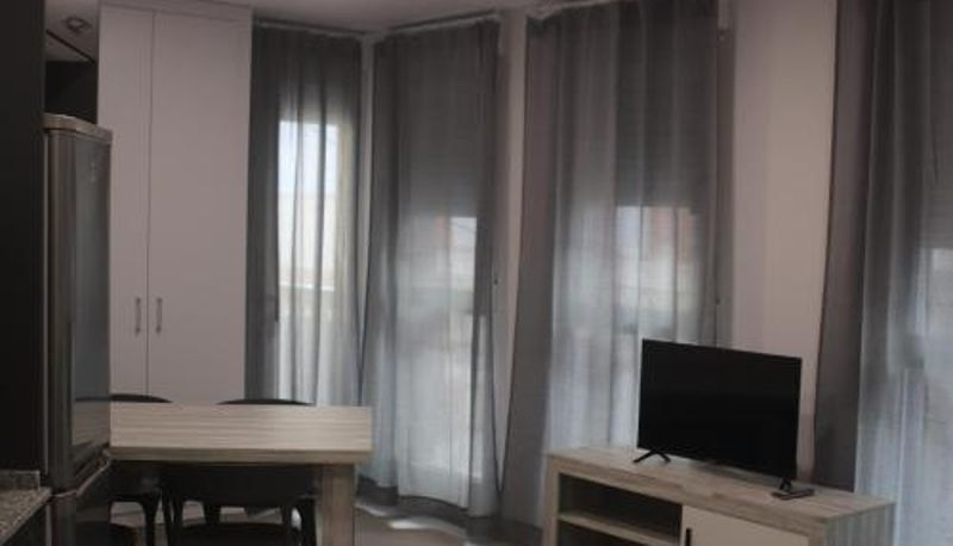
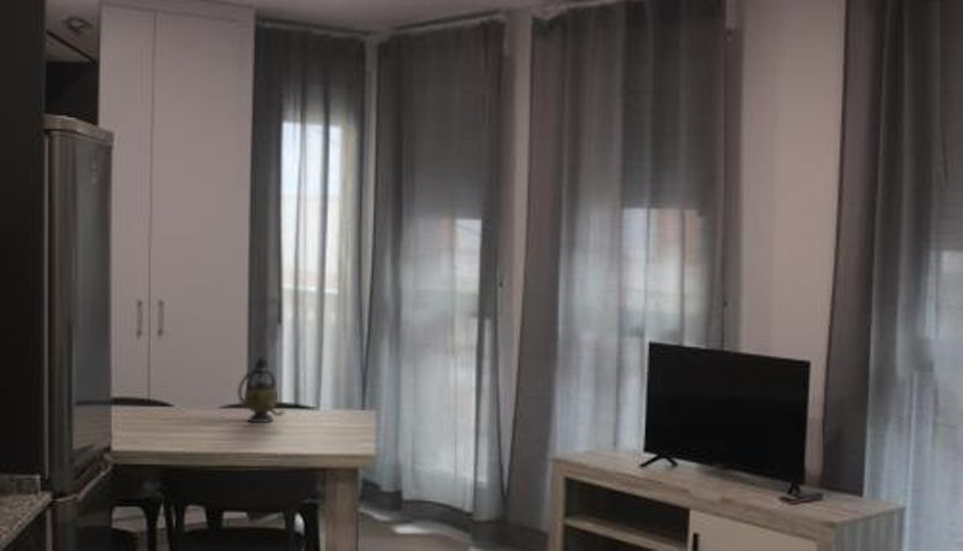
+ teapot (265, 389)
